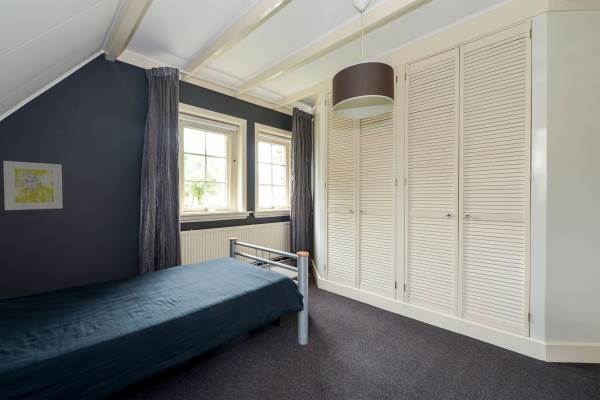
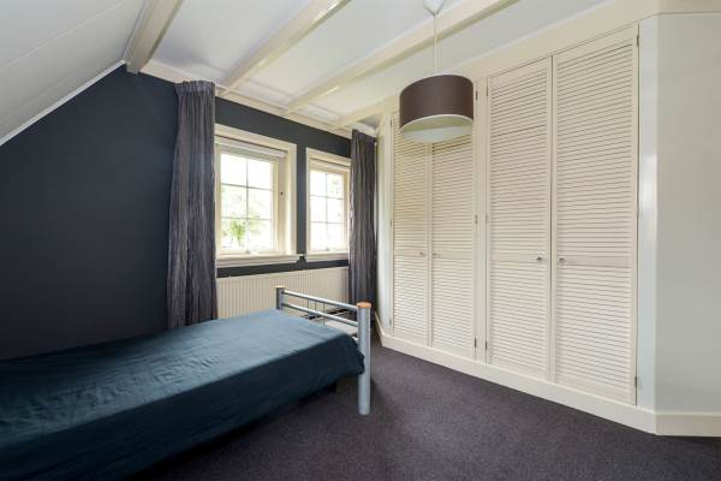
- wall art (34, 186)
